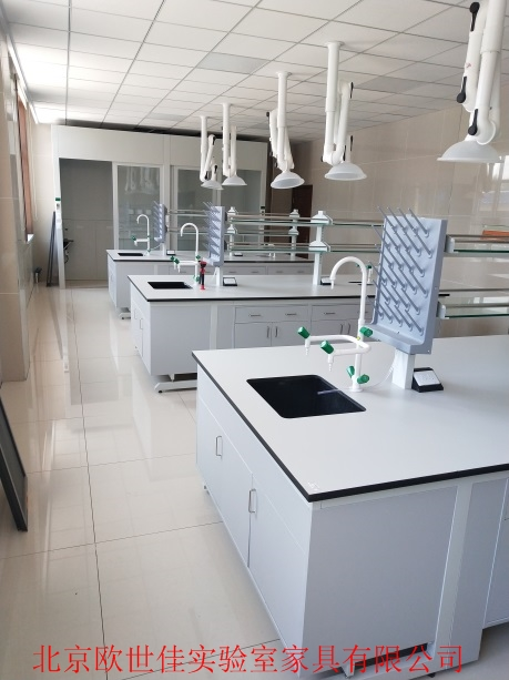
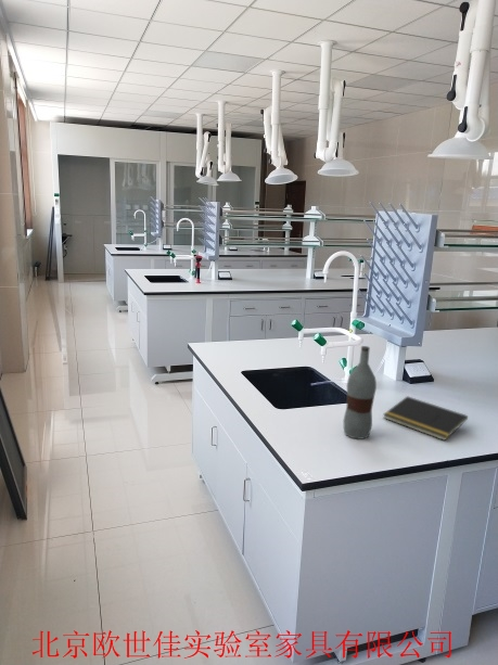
+ notepad (424, 417)
+ bottle (360, 391)
